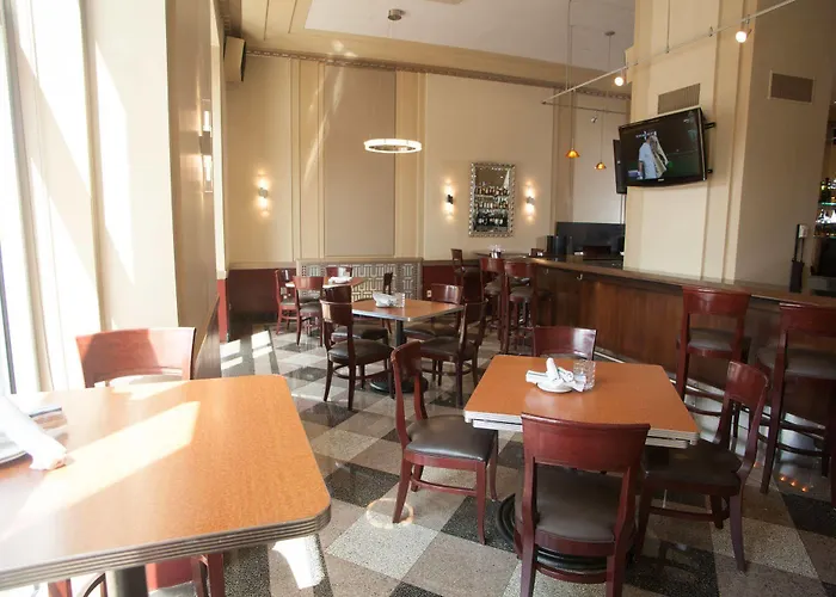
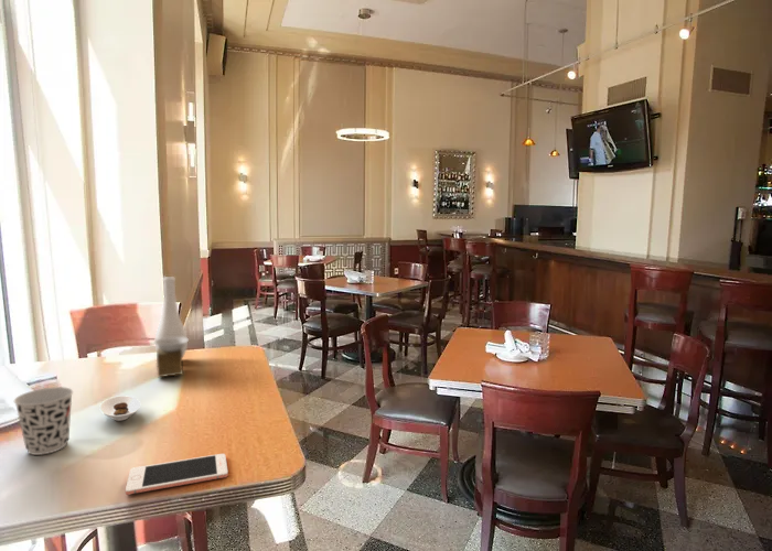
+ saucer (120, 409)
+ cell phone (179, 473)
+ cup (45, 421)
+ vase (170, 323)
